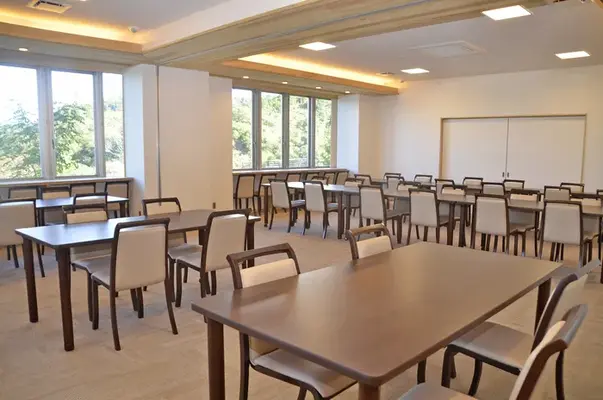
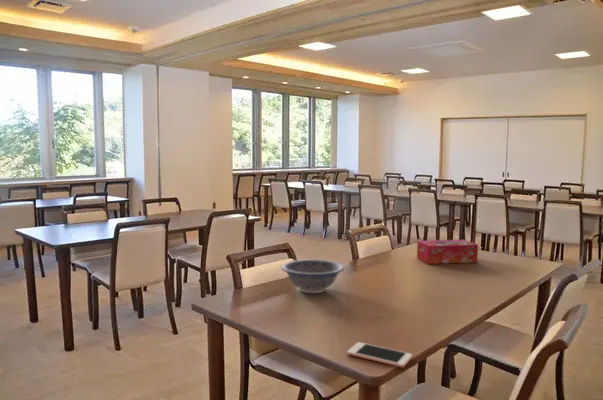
+ decorative bowl (312, 278)
+ cell phone (379, 354)
+ tissue box (446, 251)
